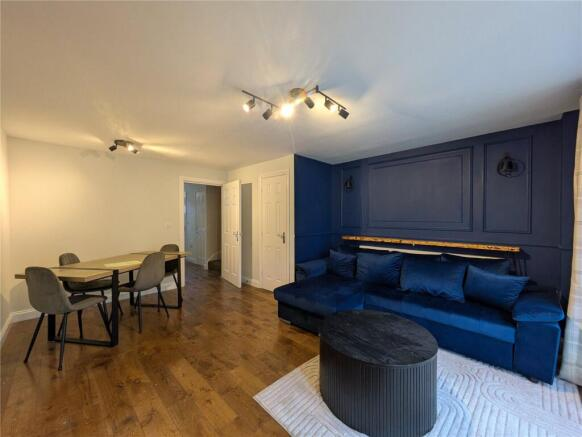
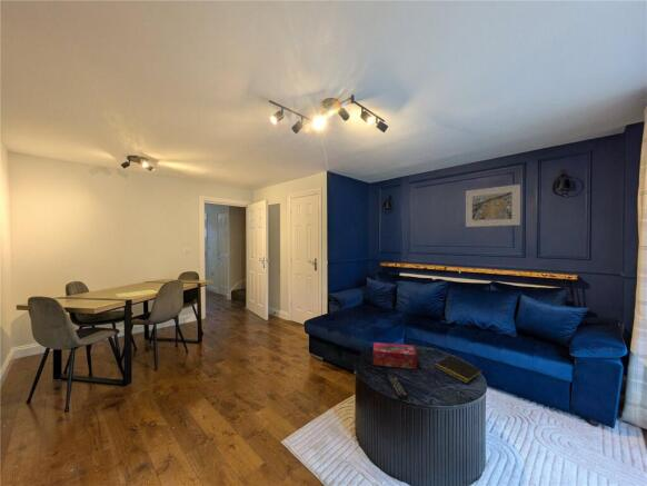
+ remote control (396, 386)
+ tissue box (394, 355)
+ notepad (457, 368)
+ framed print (490, 207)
